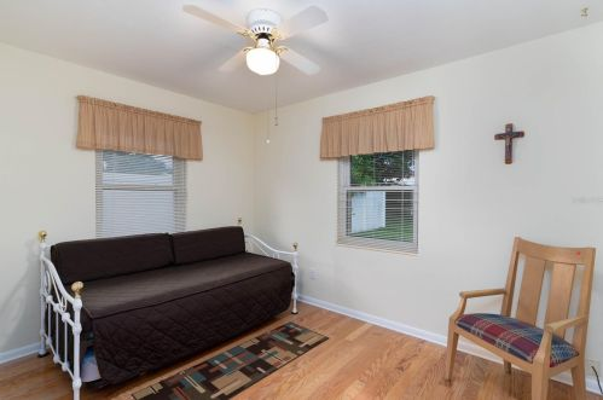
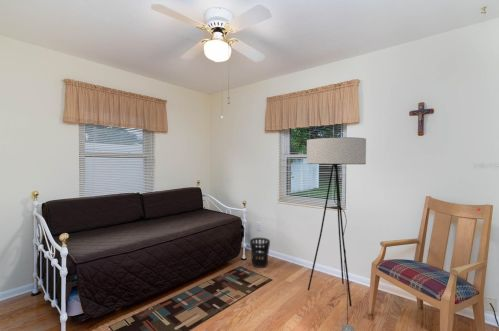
+ floor lamp (338, 221)
+ wastebasket (259, 253)
